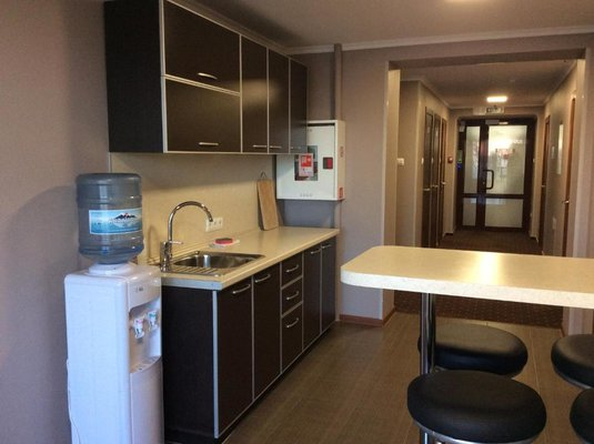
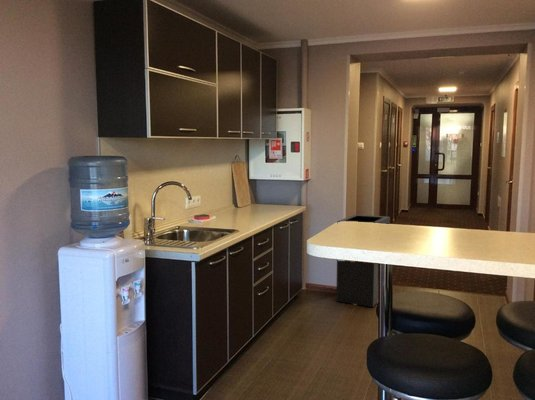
+ trash bin (362, 262)
